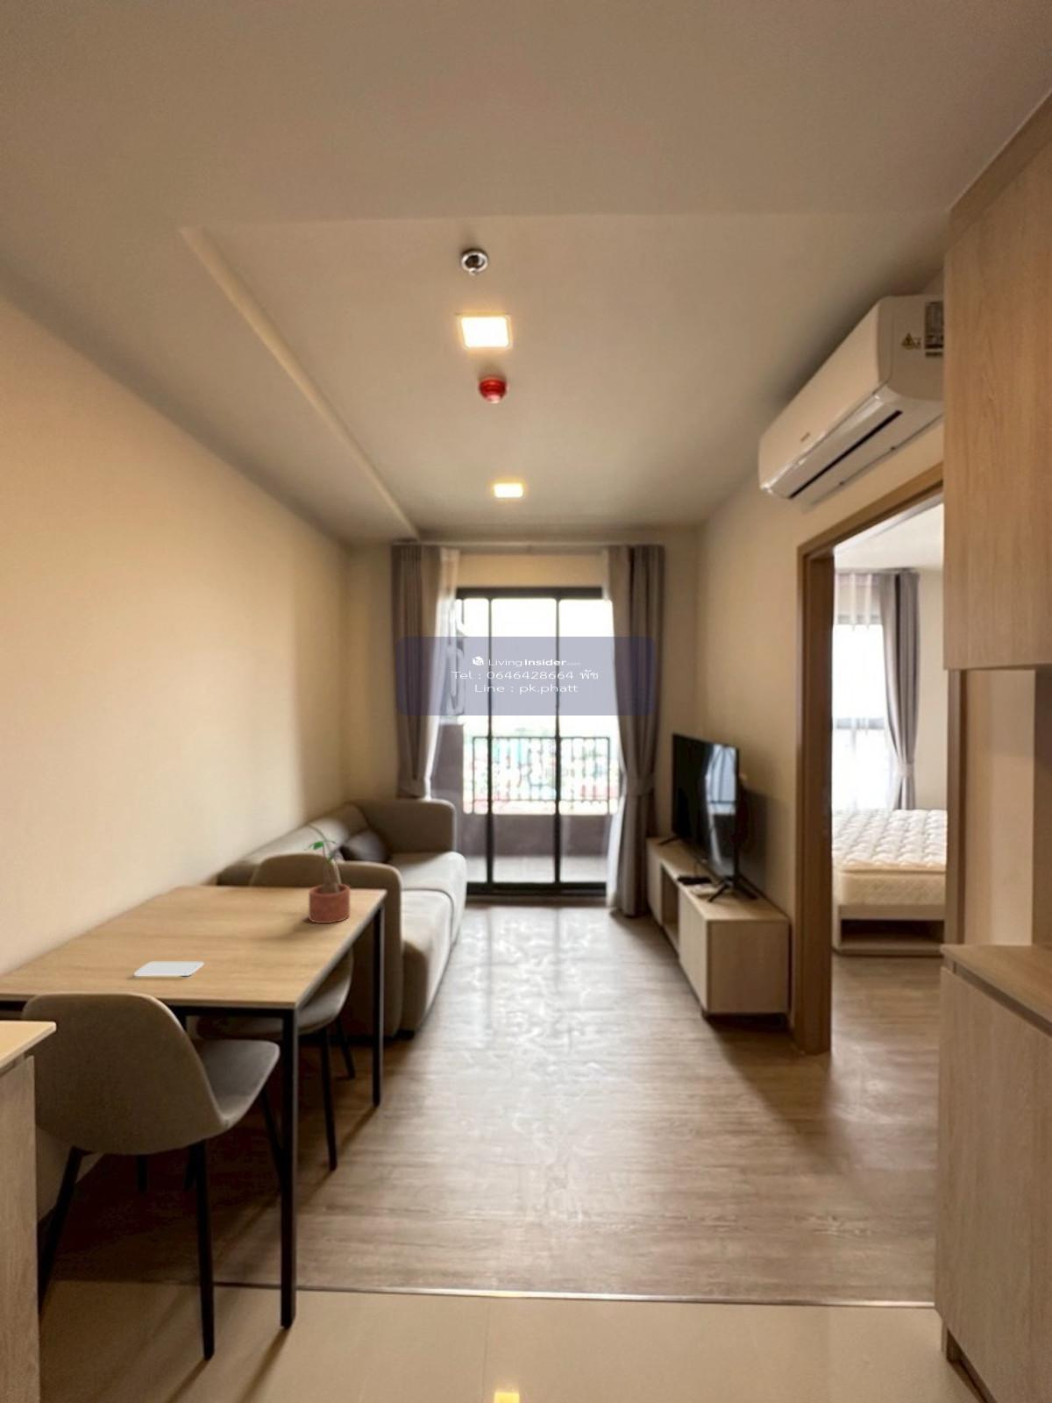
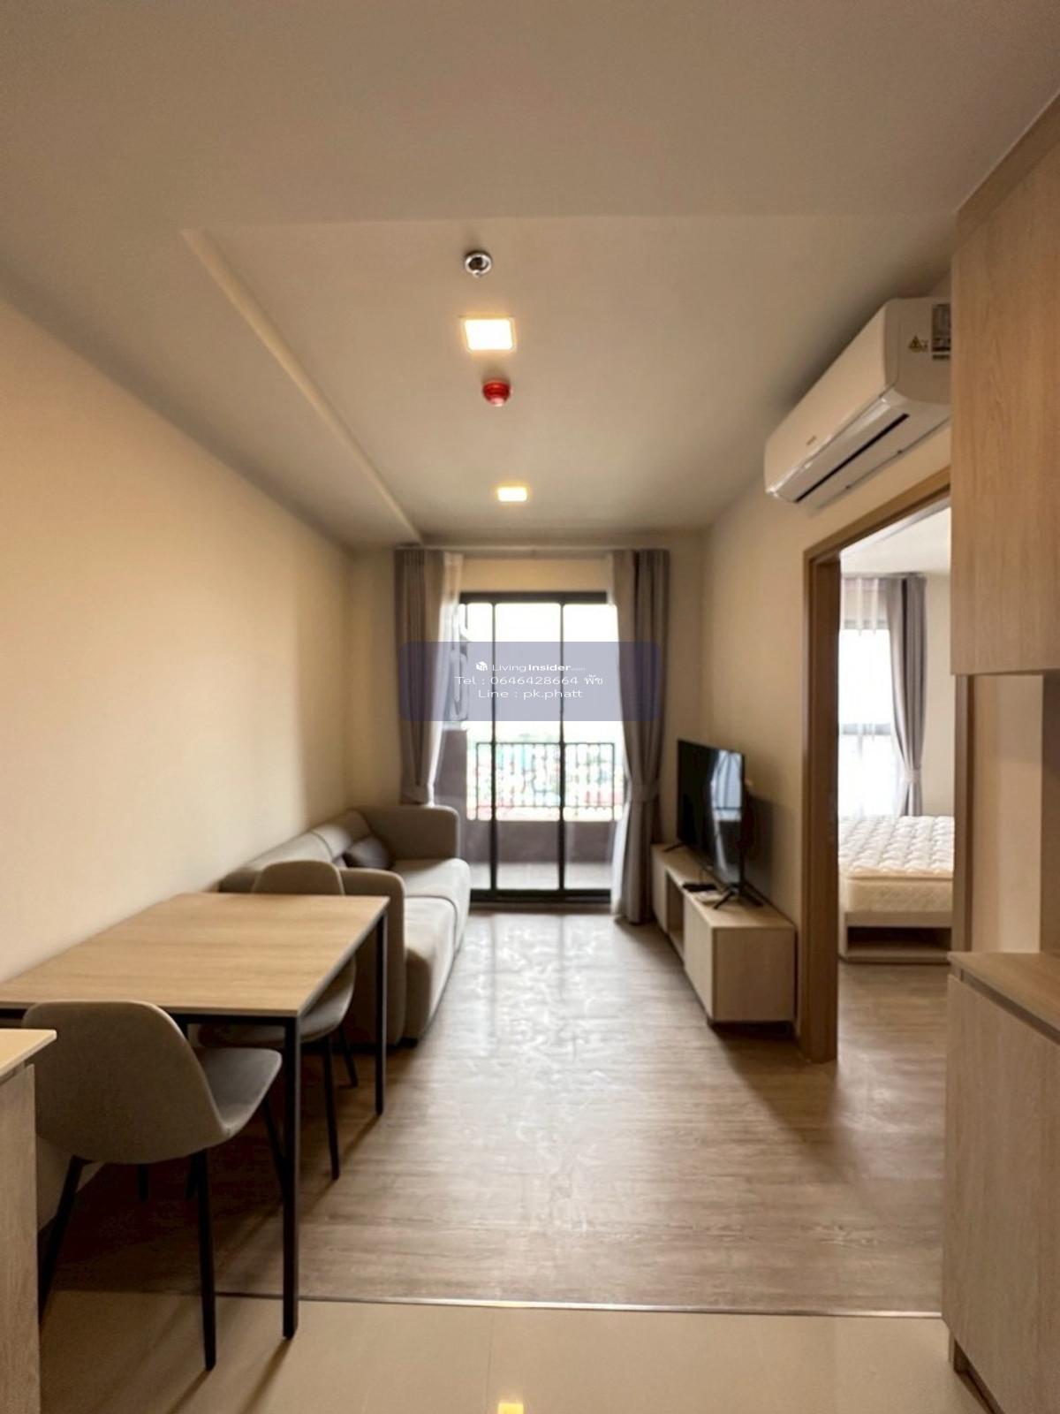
- smartphone (169, 968)
- potted plant (325, 878)
